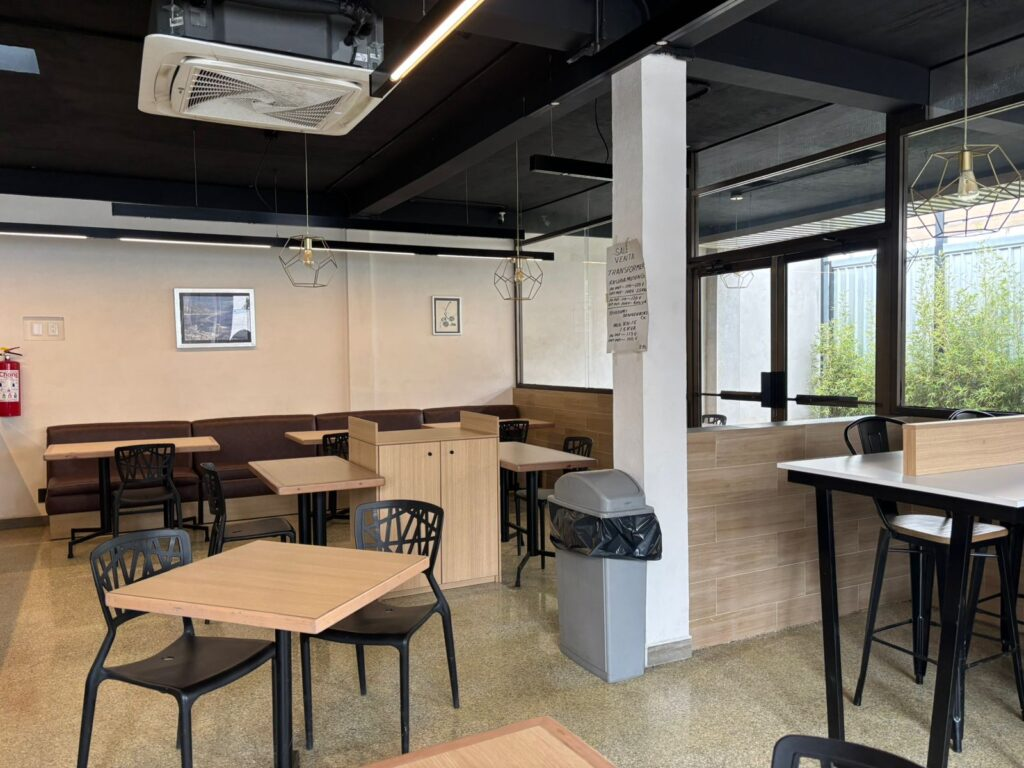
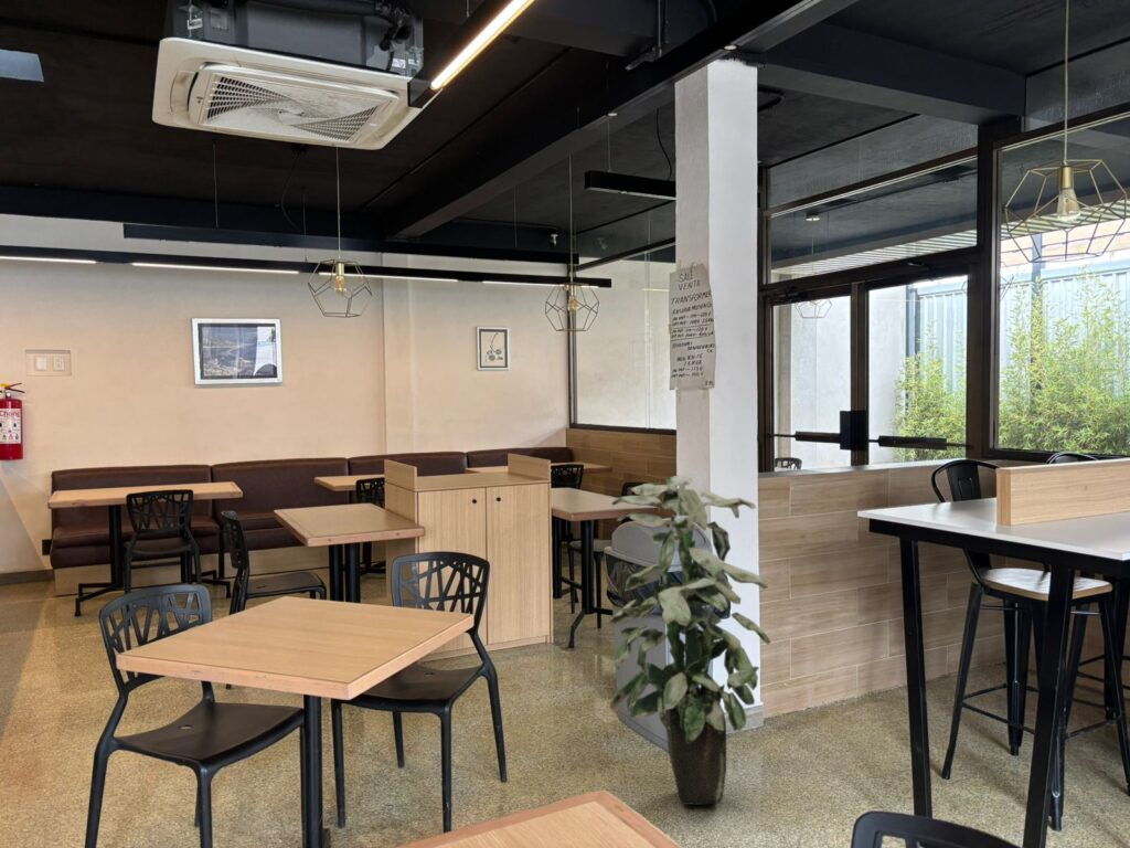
+ indoor plant (684, 634)
